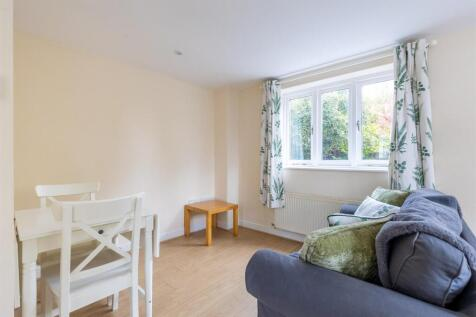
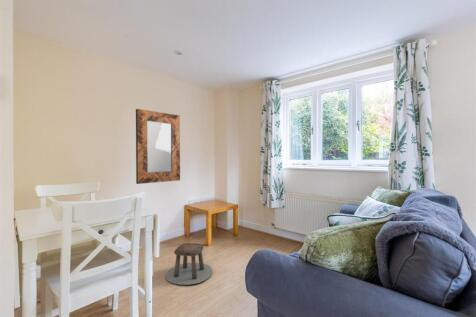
+ stool (191, 260)
+ home mirror (159, 147)
